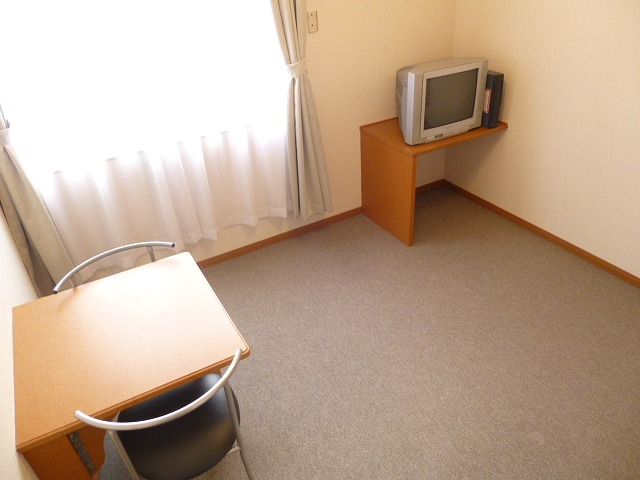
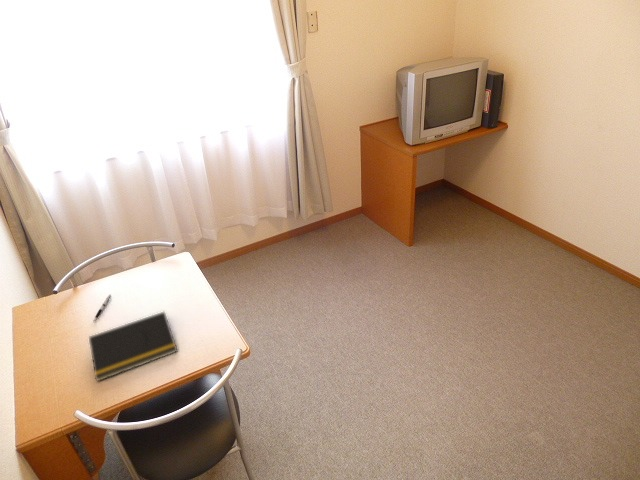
+ notepad (133, 344)
+ pen (102, 307)
